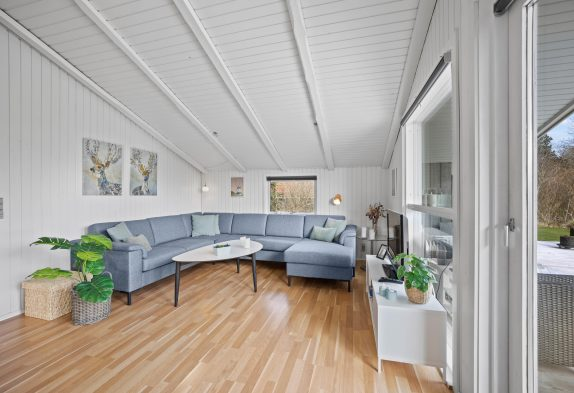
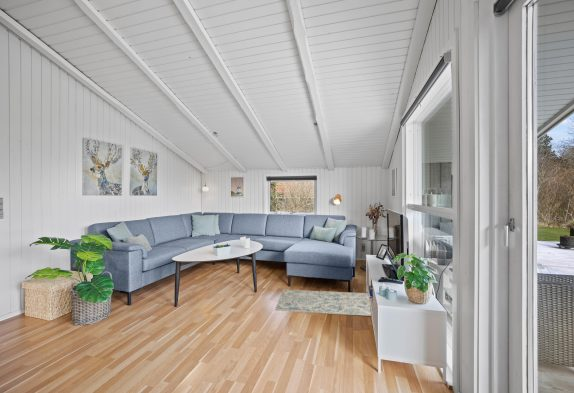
+ rug (331, 301)
